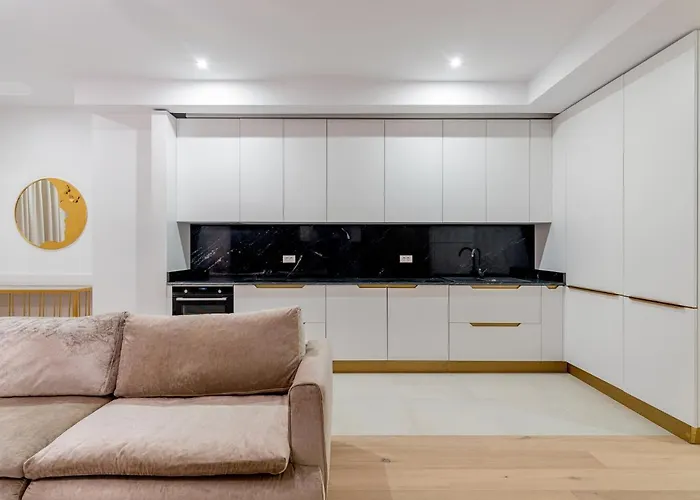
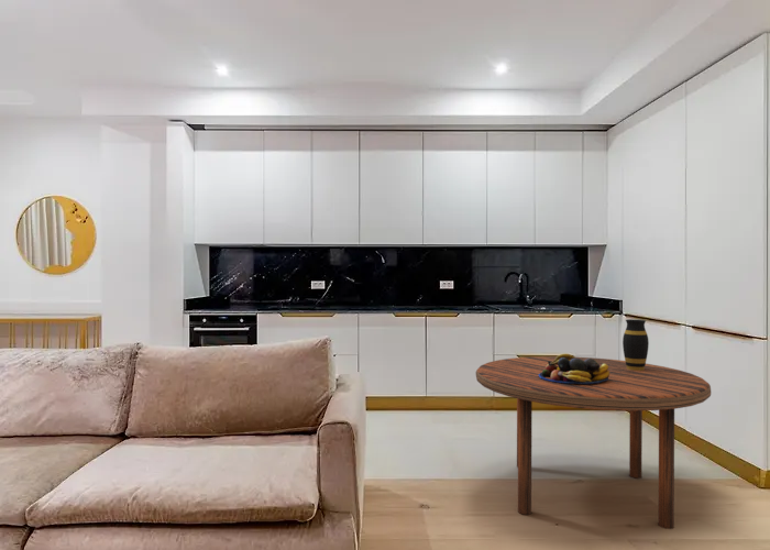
+ vase (635, 343)
+ fruit bowl (572, 365)
+ dining table (586, 408)
